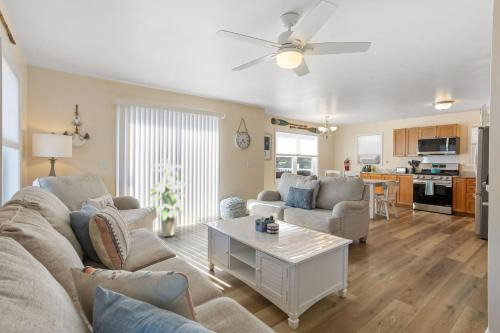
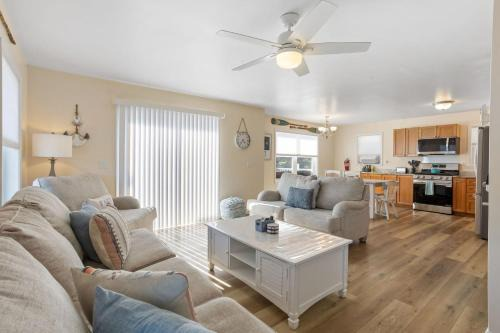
- indoor plant (166, 197)
